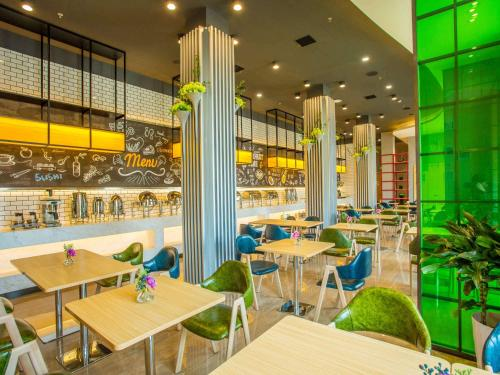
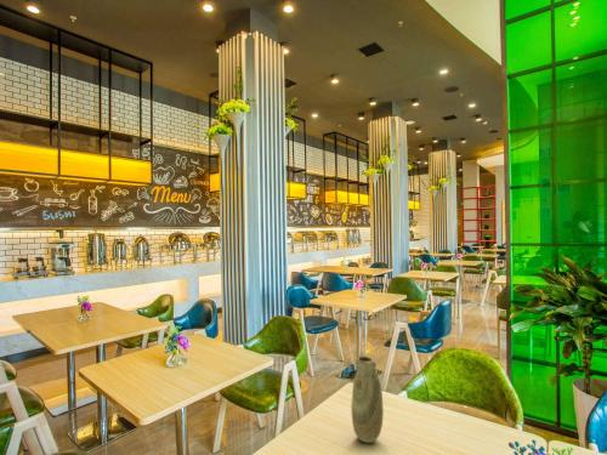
+ vase (367, 398)
